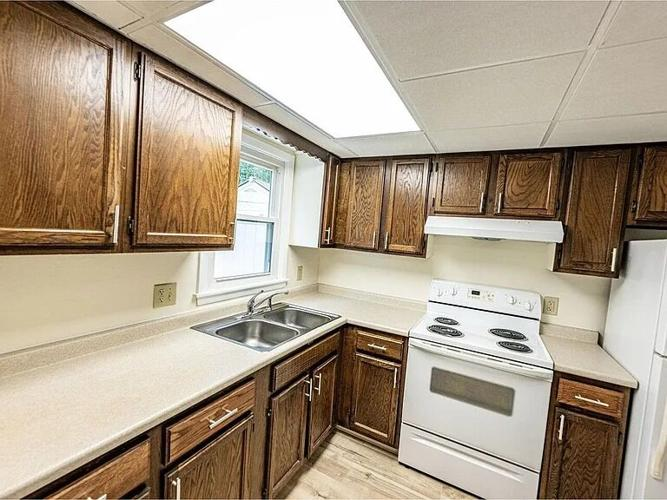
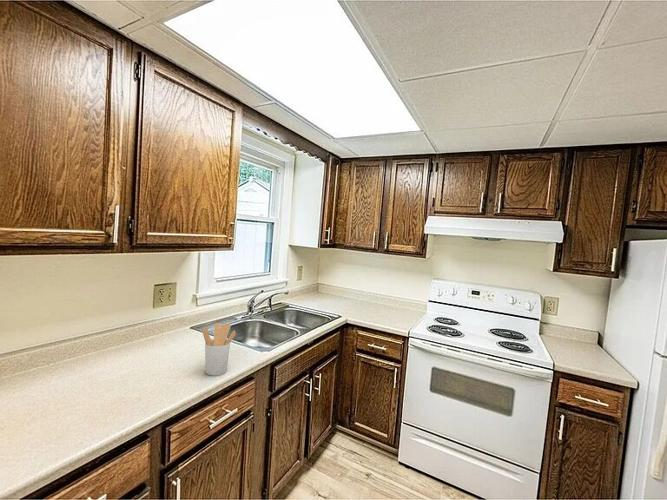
+ utensil holder (218, 347)
